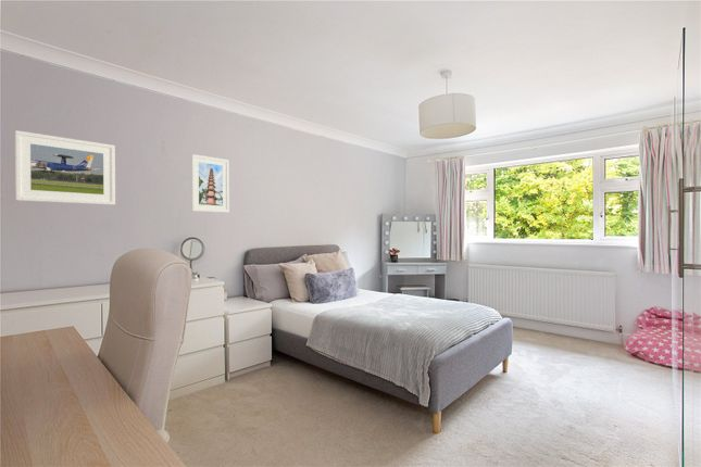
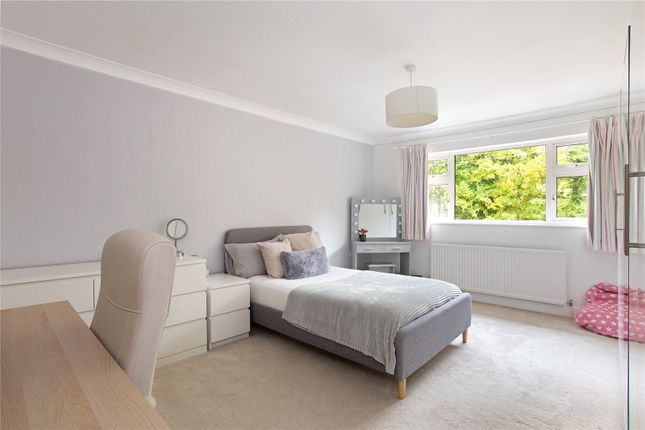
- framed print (211, 185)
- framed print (68, 171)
